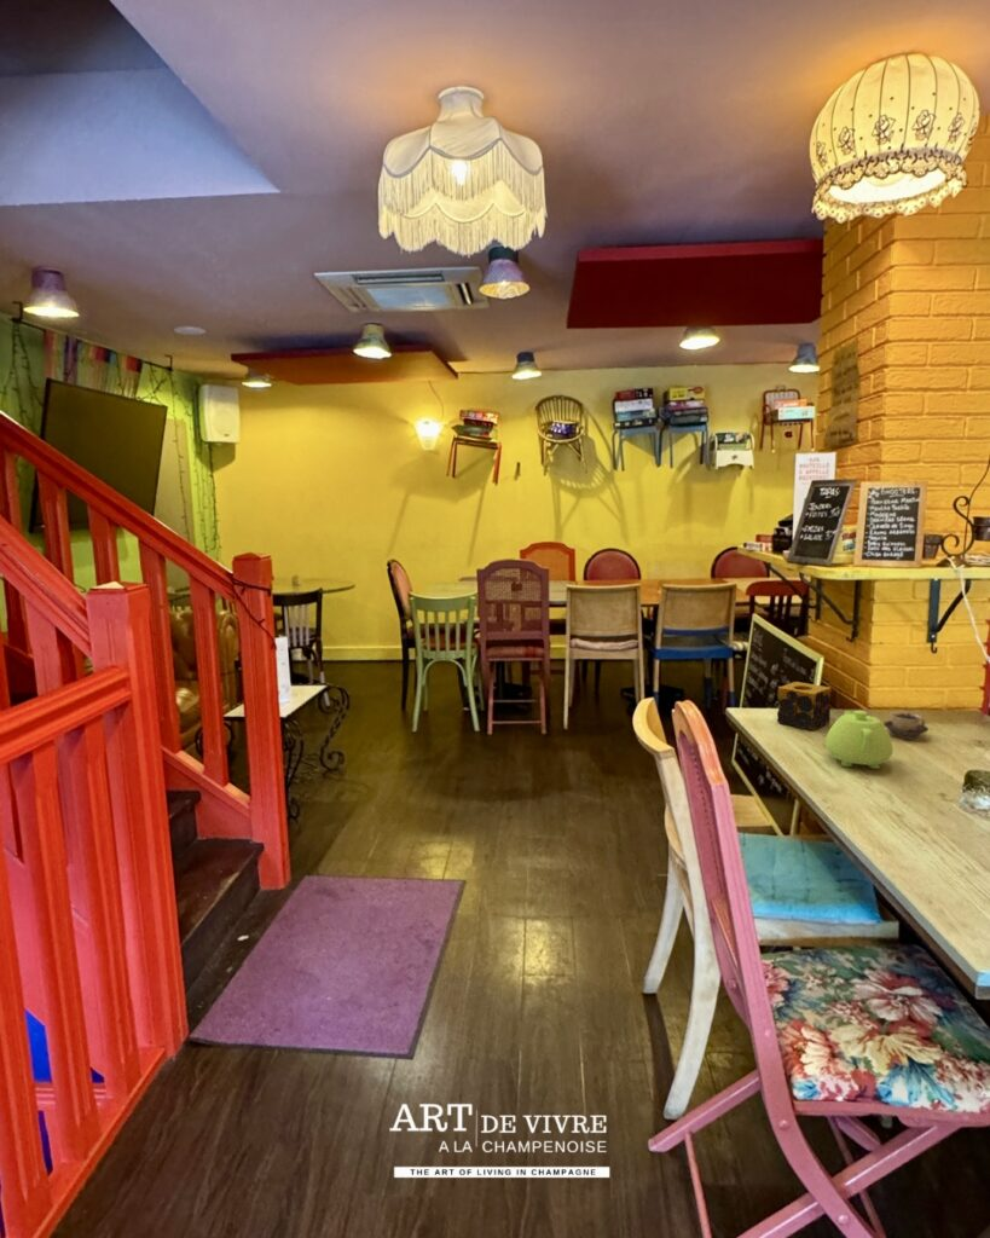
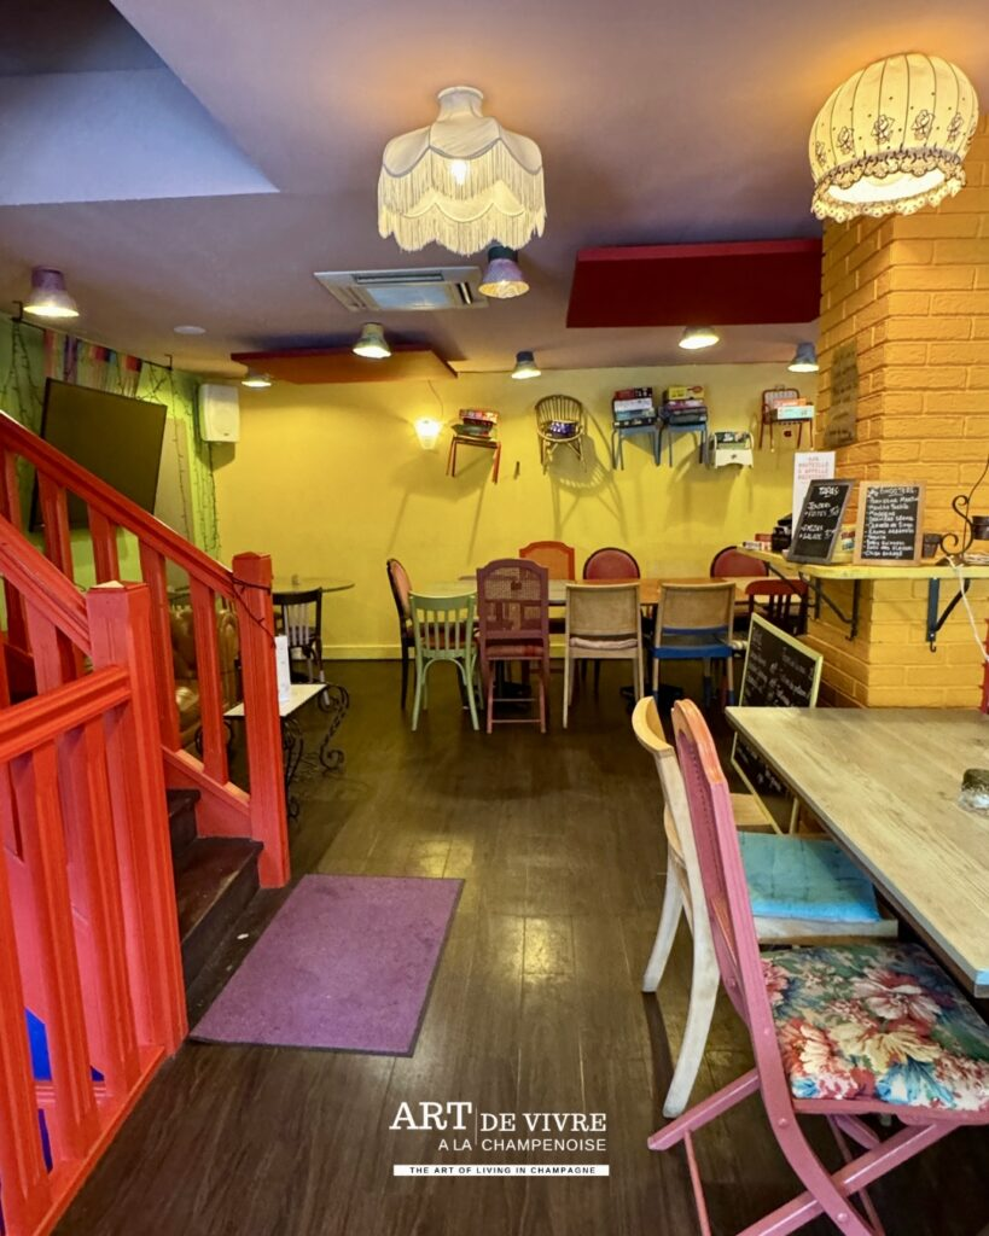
- cup (905, 724)
- candle (804, 705)
- teapot (857, 735)
